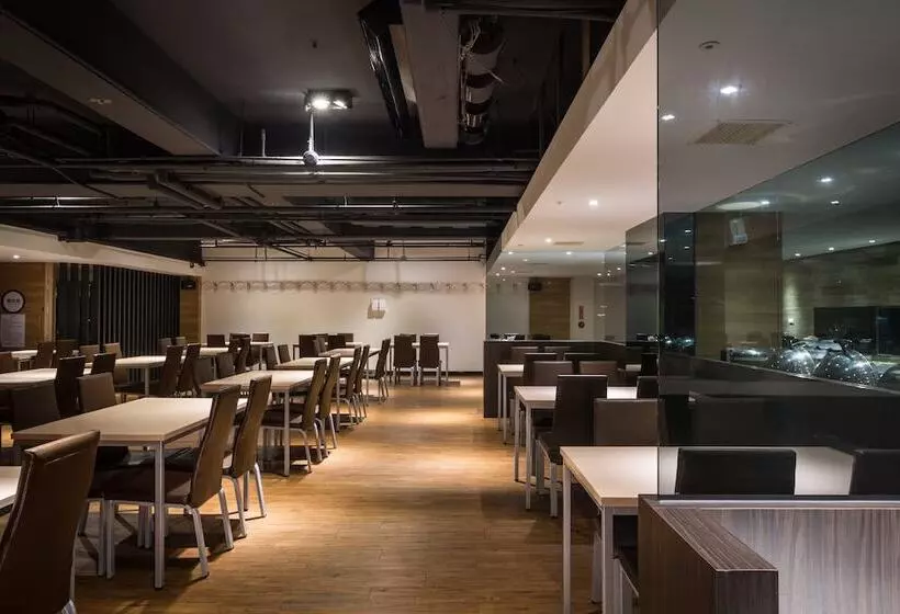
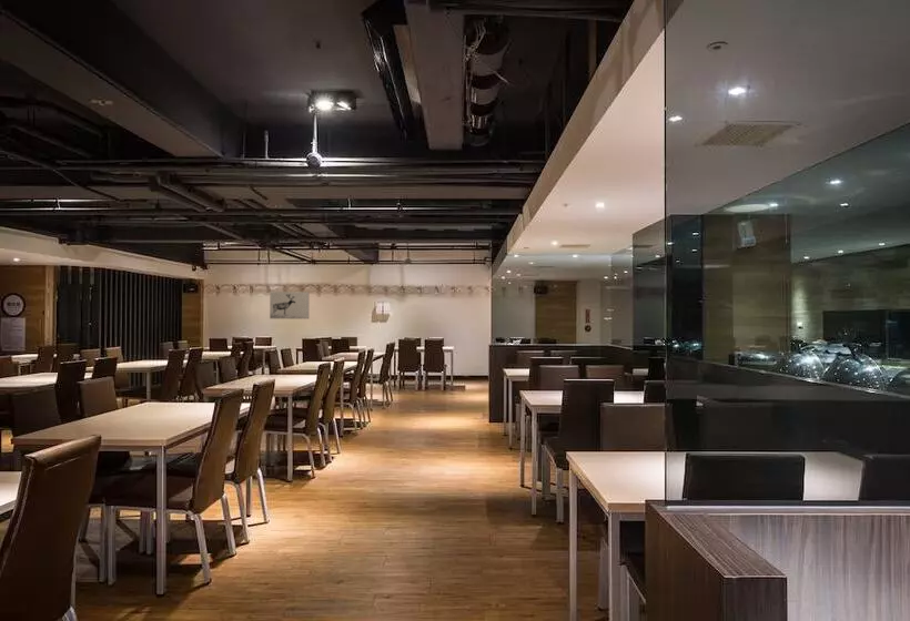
+ wall art (289, 305)
